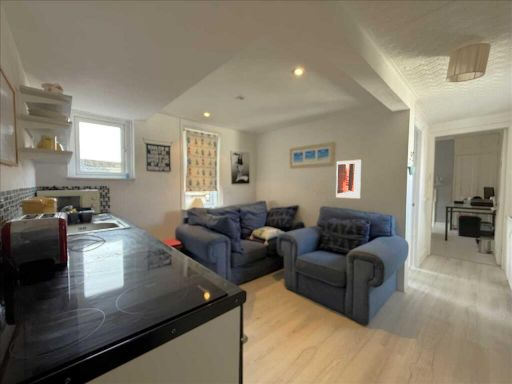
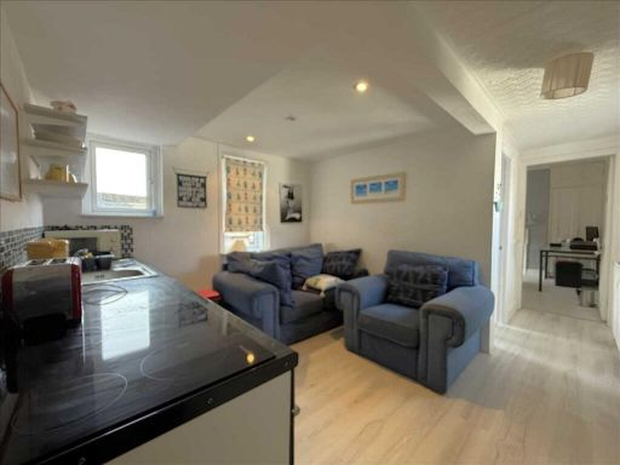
- wall art (348, 179)
